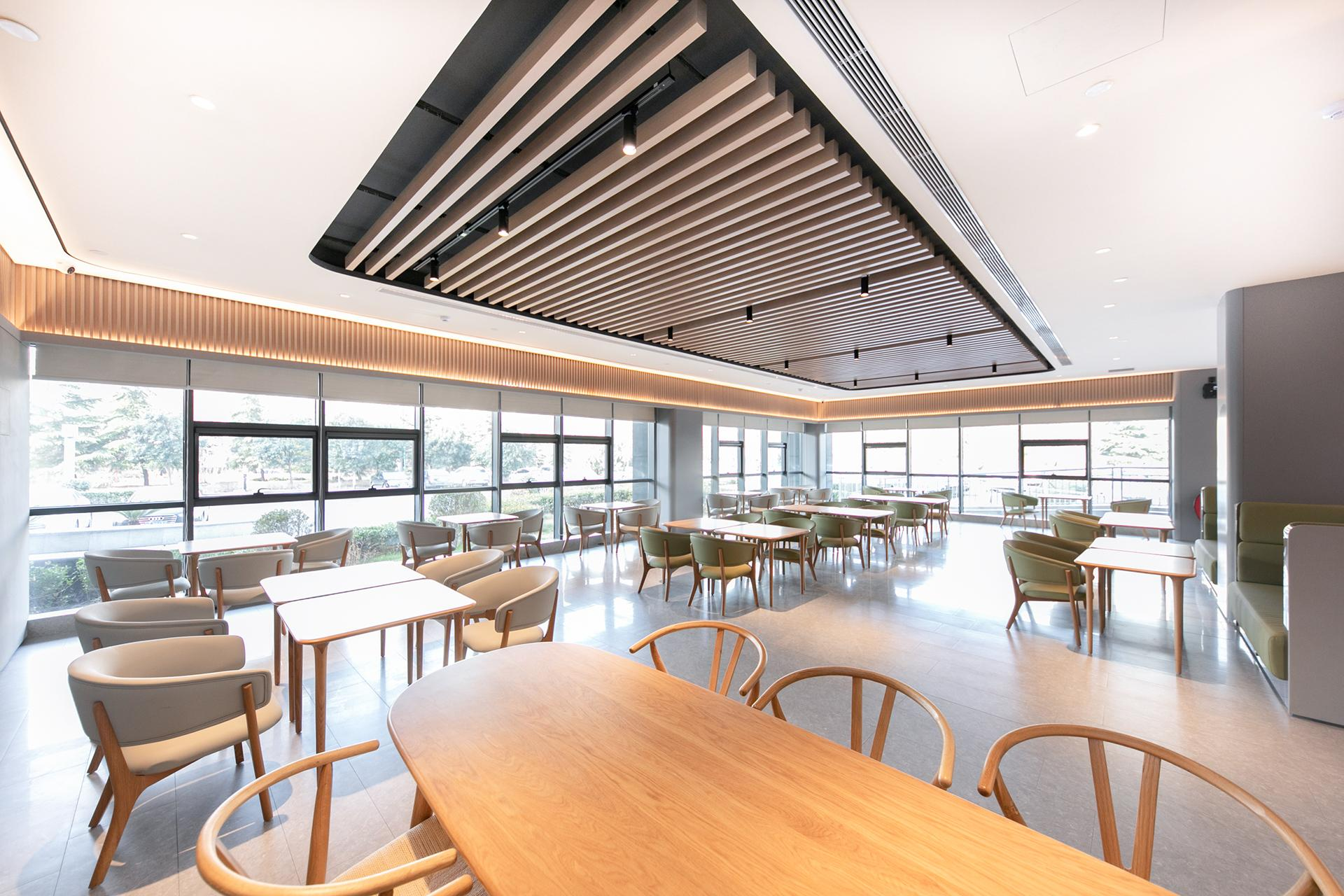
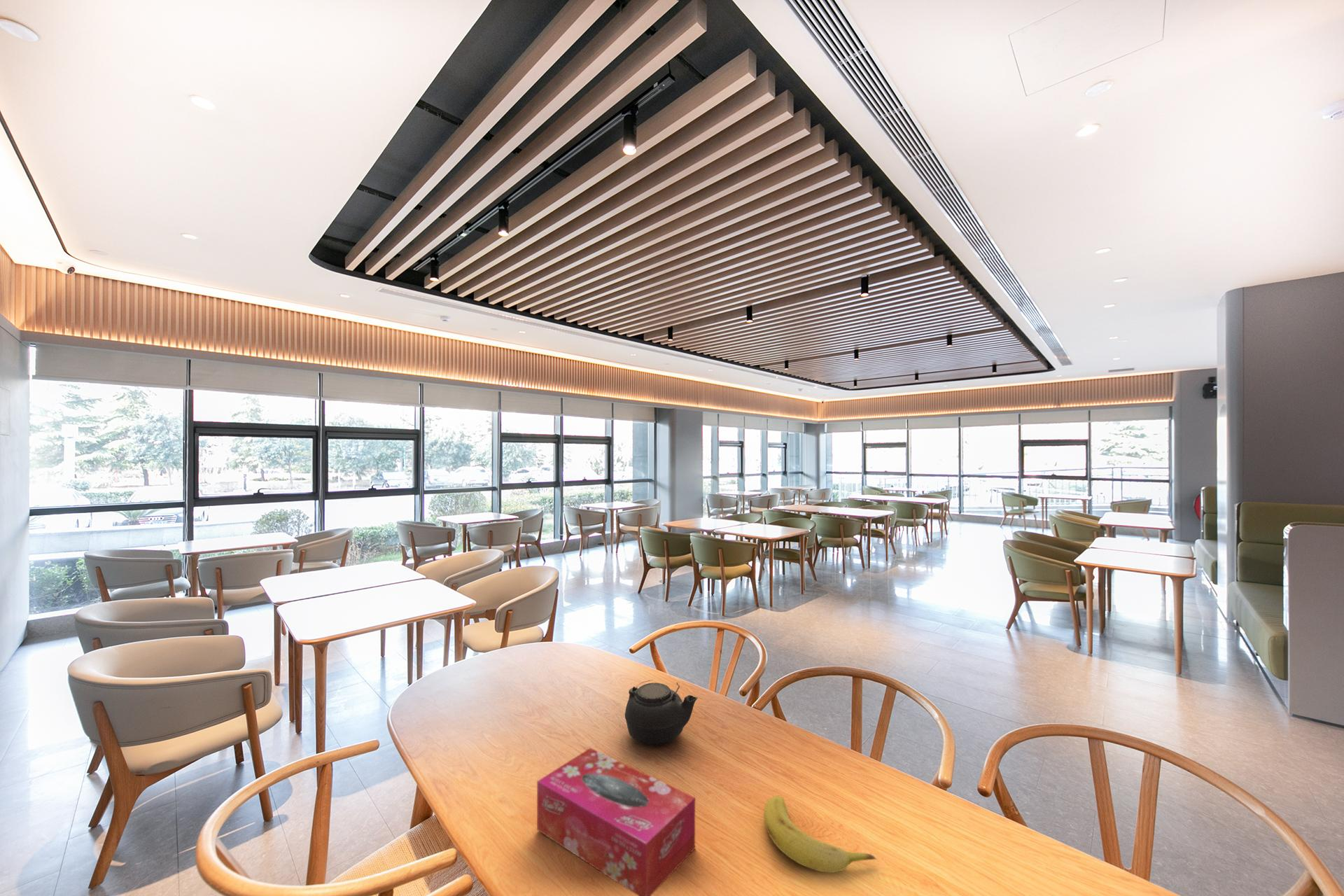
+ teapot (661, 713)
+ tissue box (614, 813)
+ fruit (809, 836)
